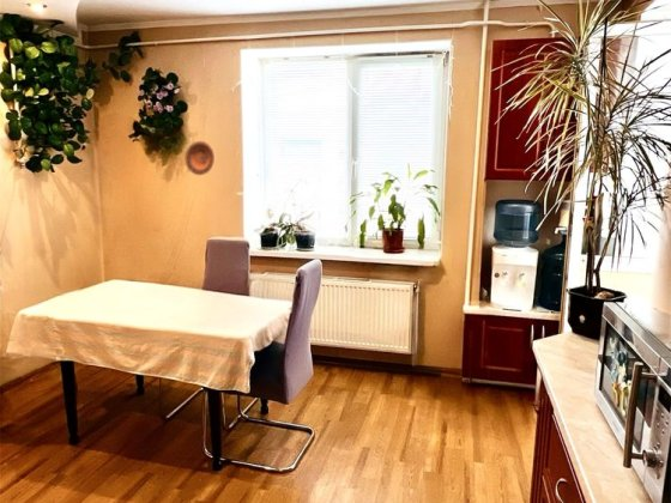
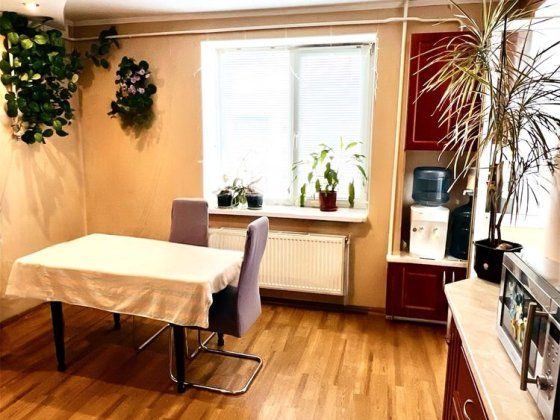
- decorative plate (200, 158)
